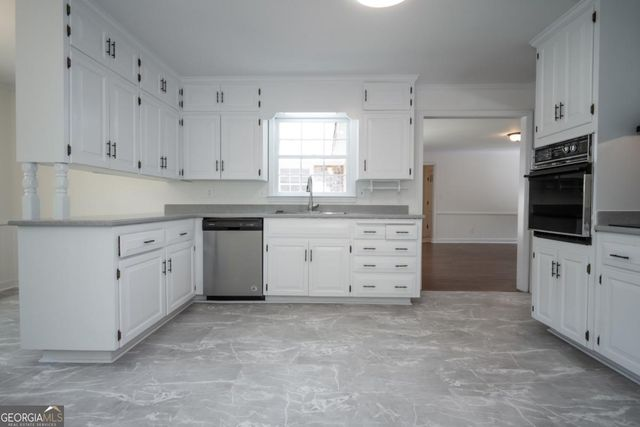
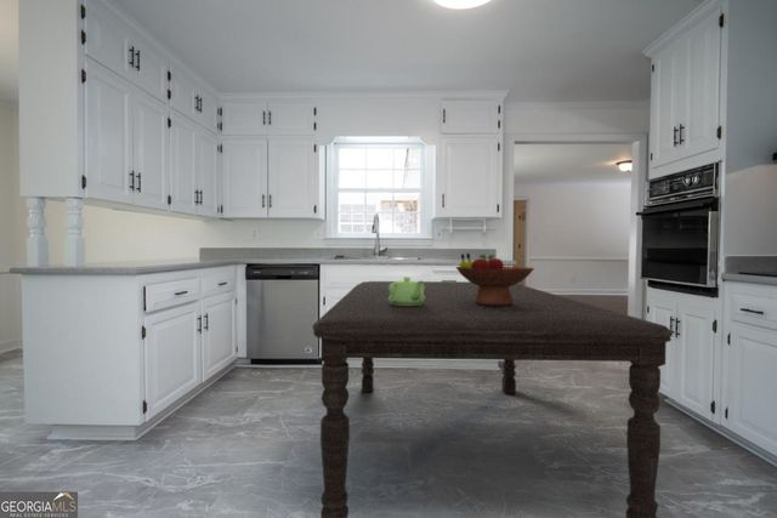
+ teapot (408, 290)
+ fruit bowl (493, 278)
+ dining table (454, 358)
